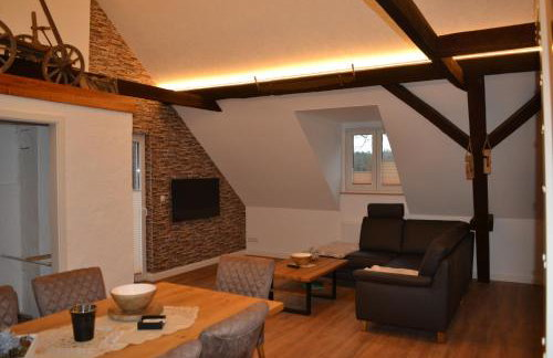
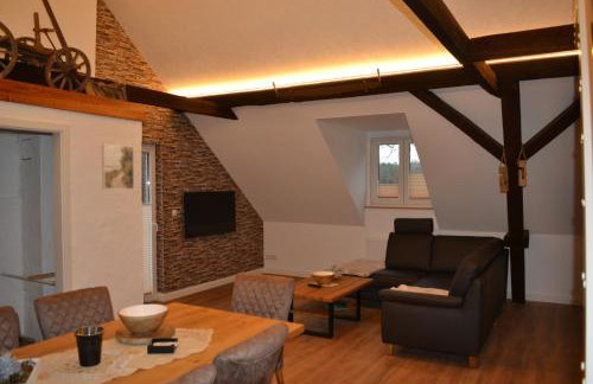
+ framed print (117, 167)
